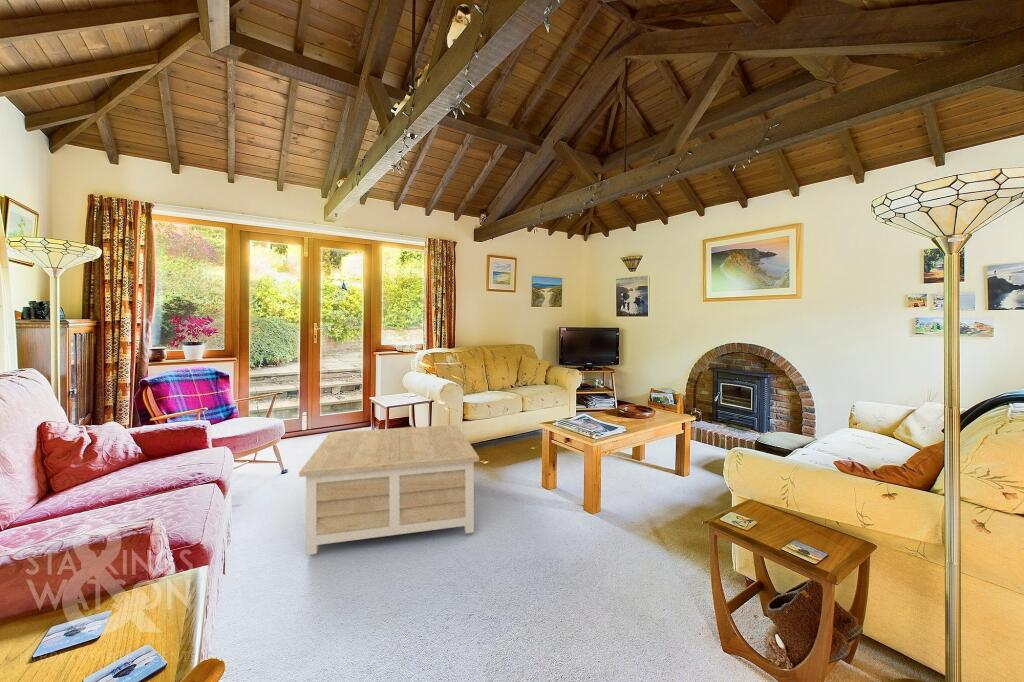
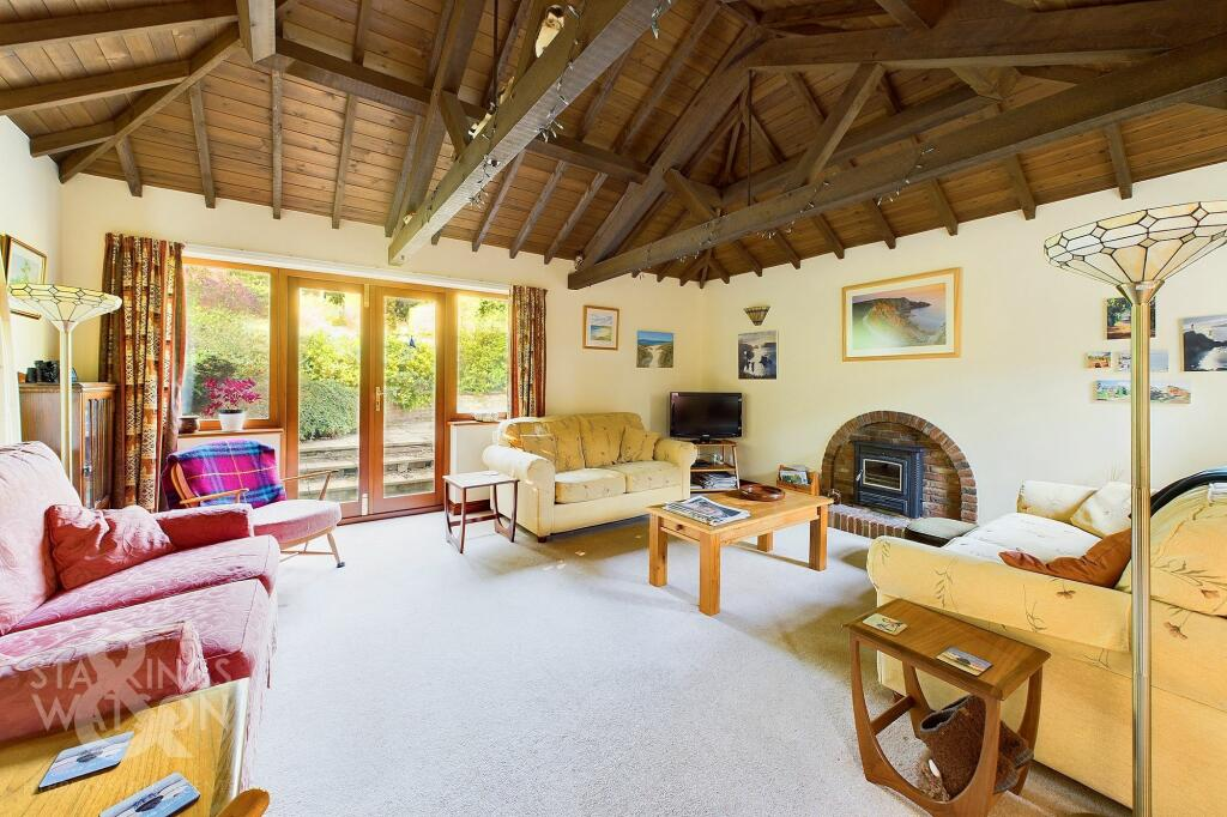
- coffee table (395, 476)
